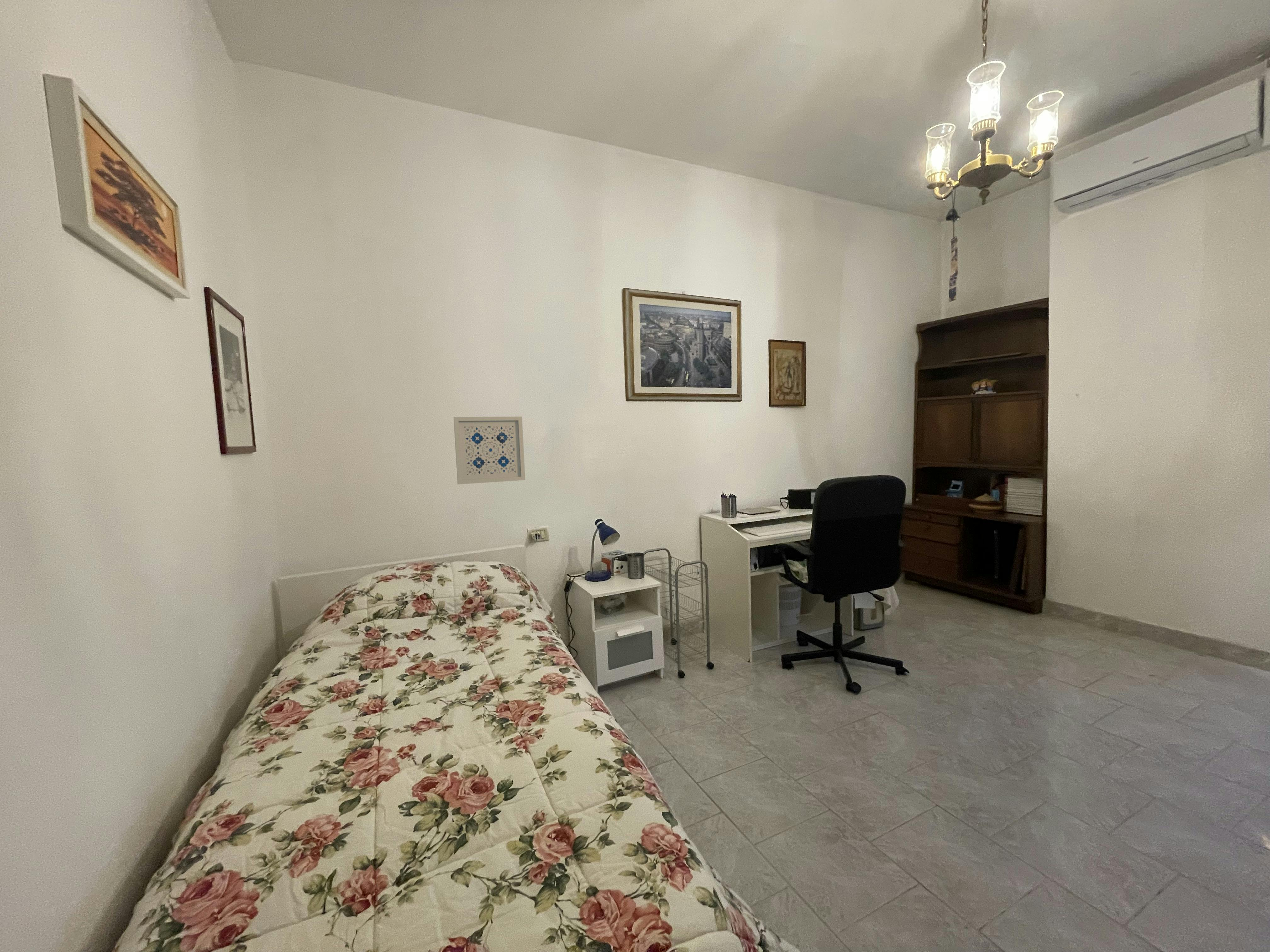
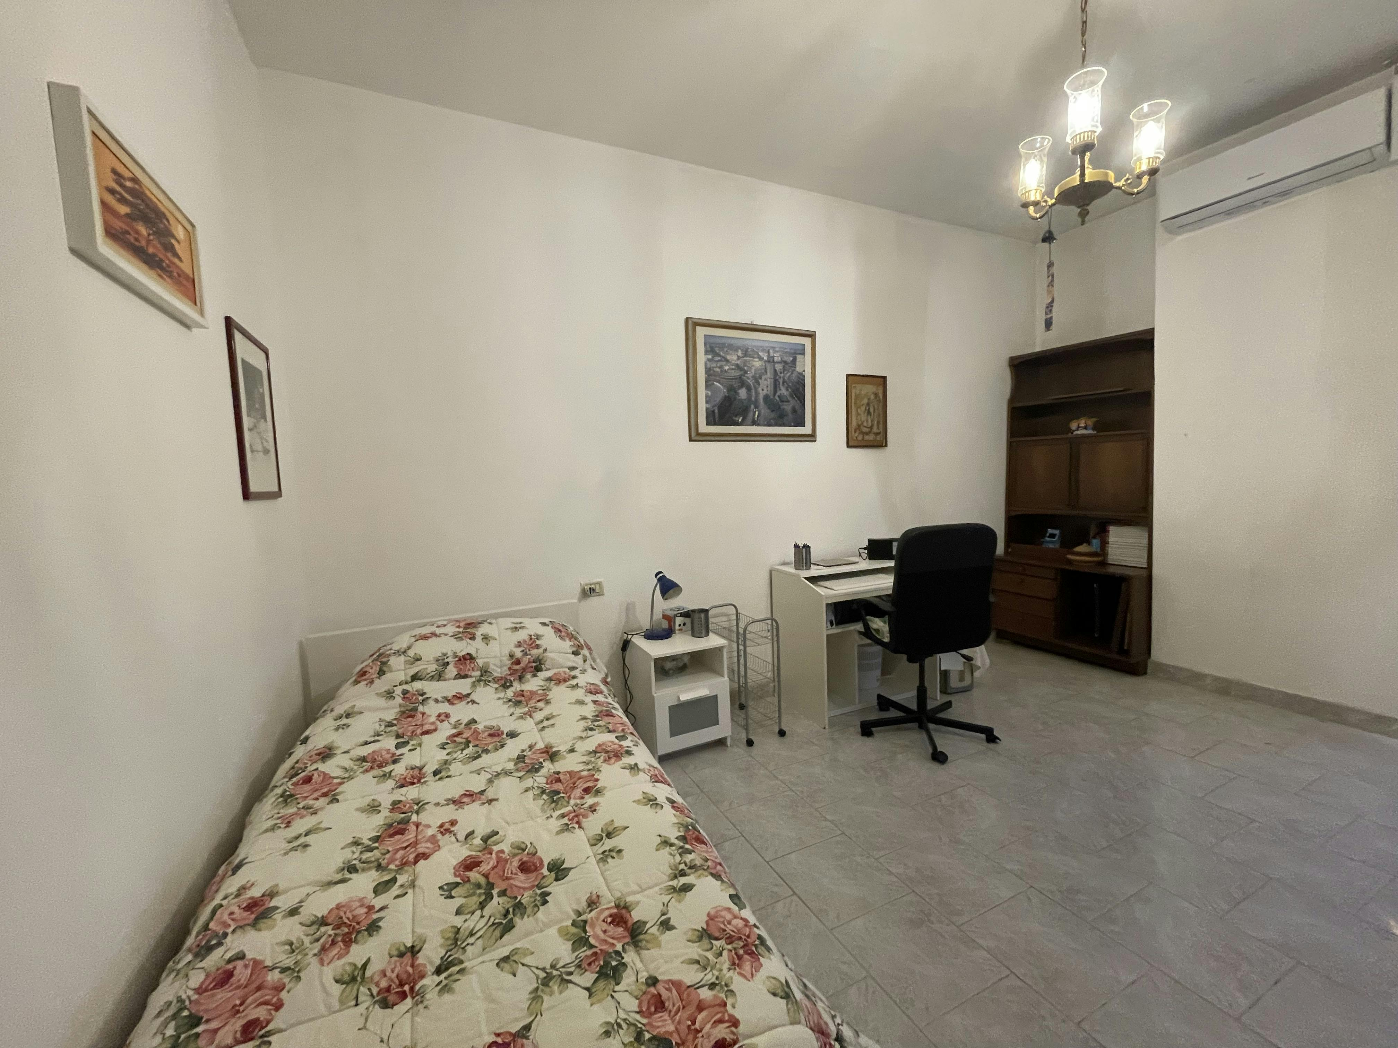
- wall art (490, 450)
